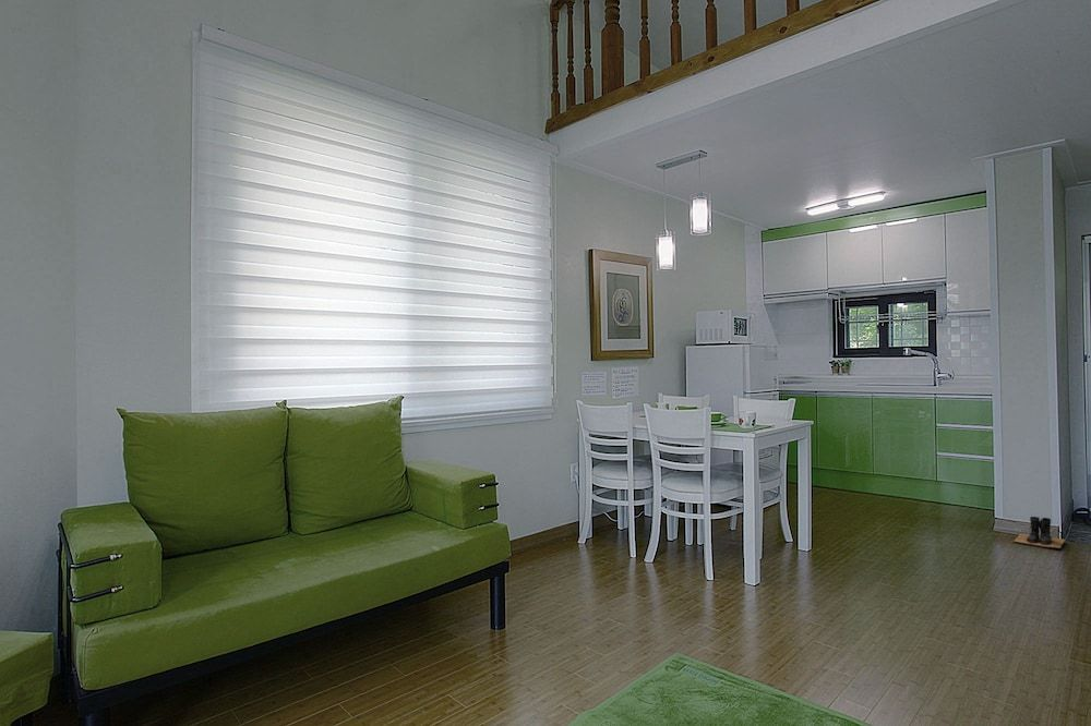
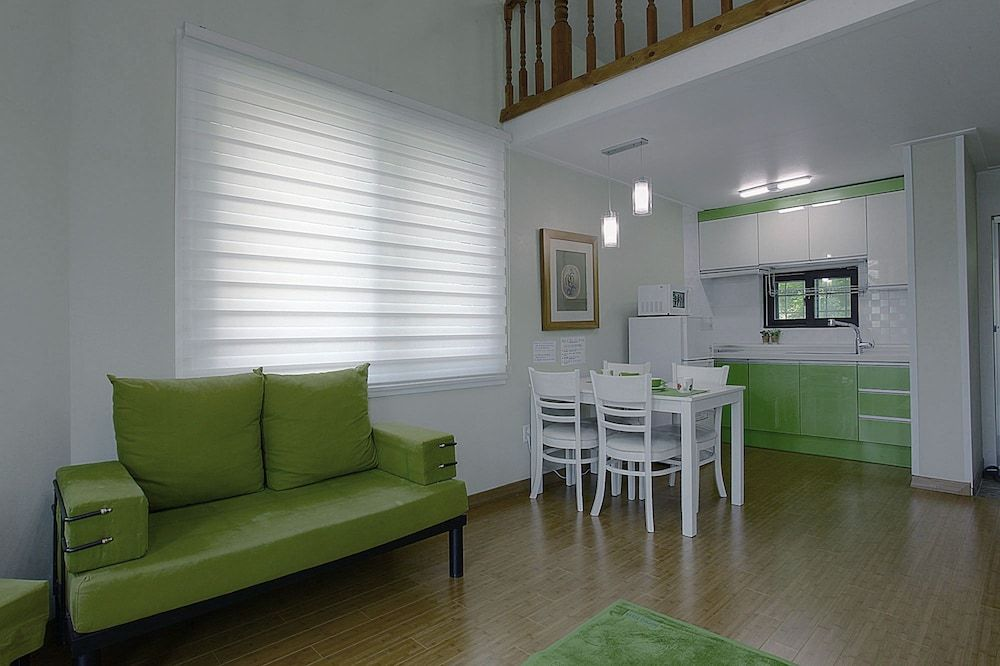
- boots (1038, 530)
